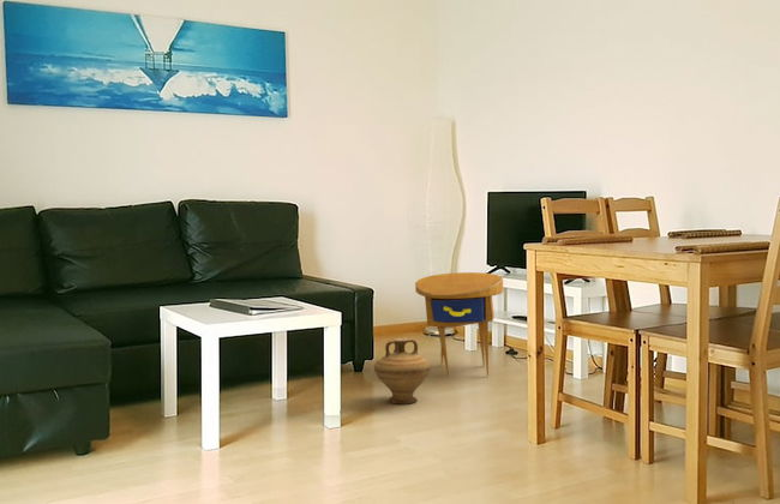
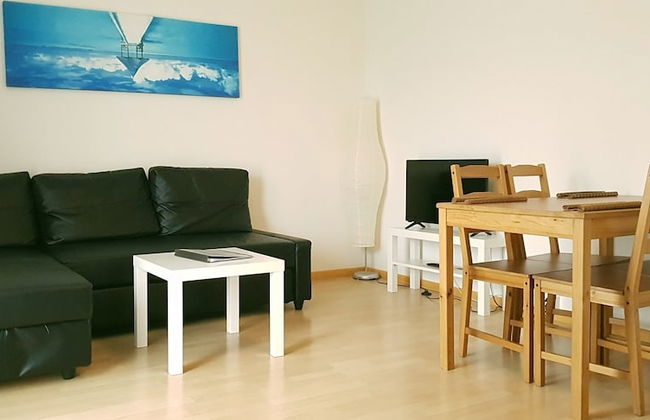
- ceramic jug (402, 370)
- side table (458, 323)
